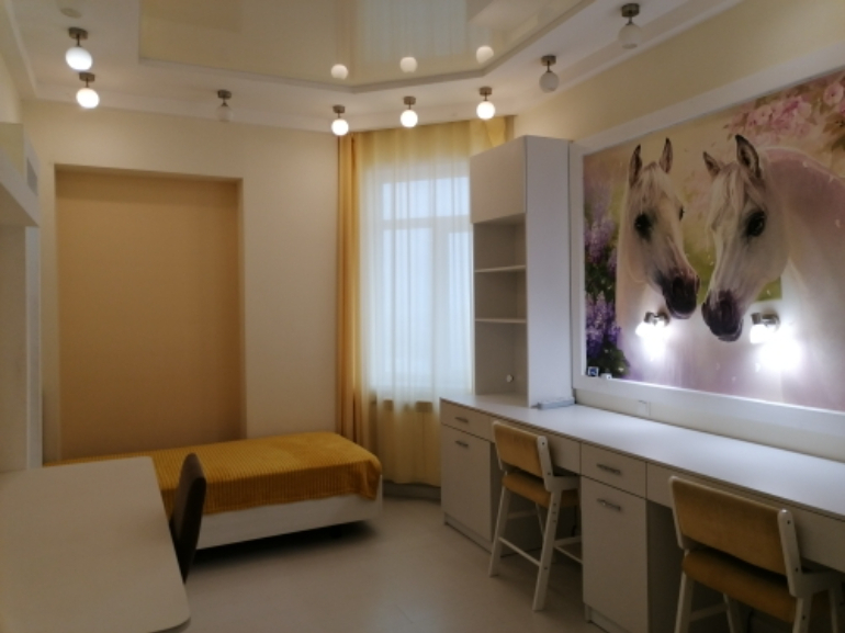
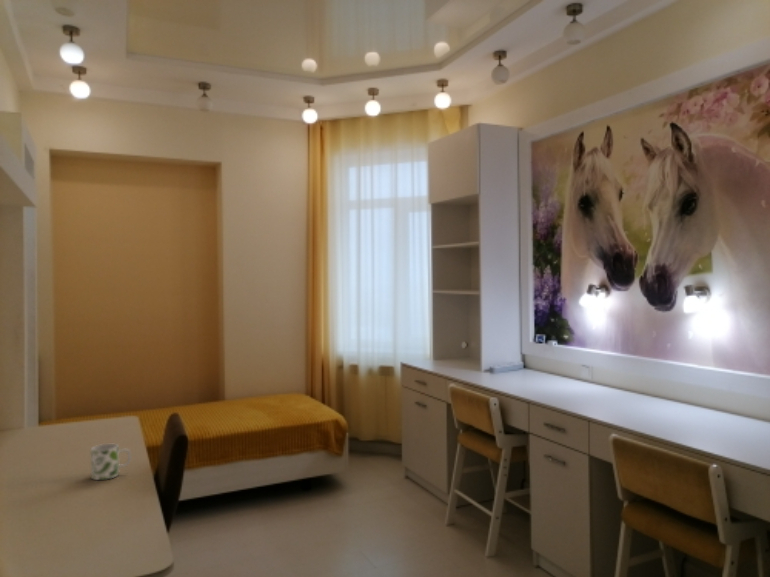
+ mug (111, 460)
